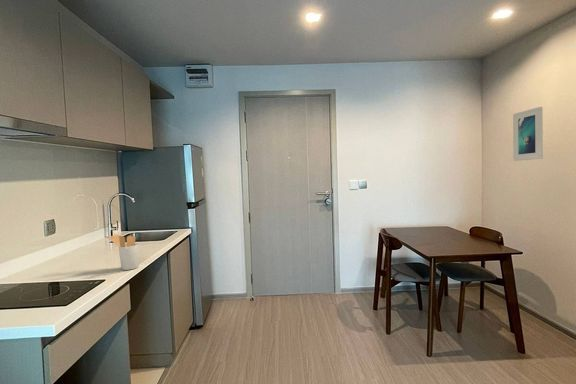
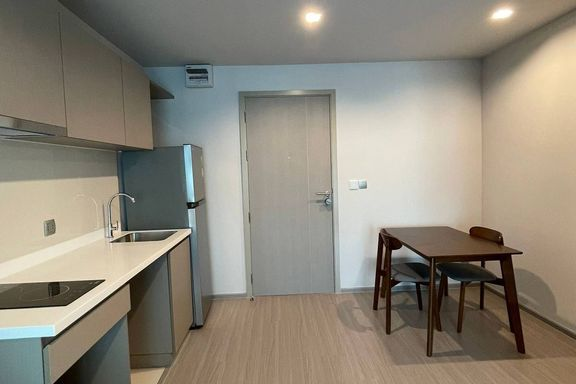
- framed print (527, 135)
- utensil holder (124, 250)
